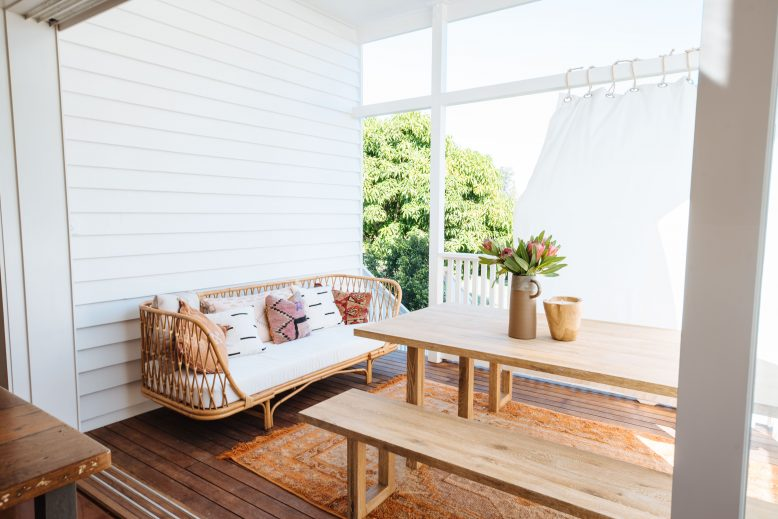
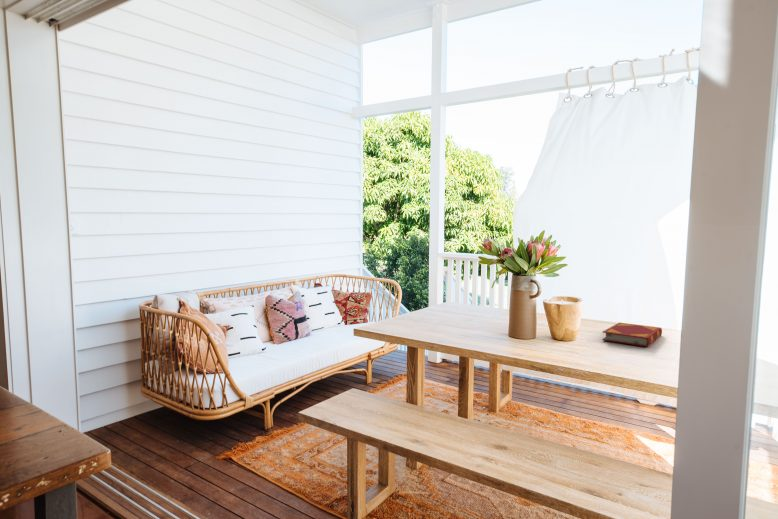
+ hardback book (632, 333)
